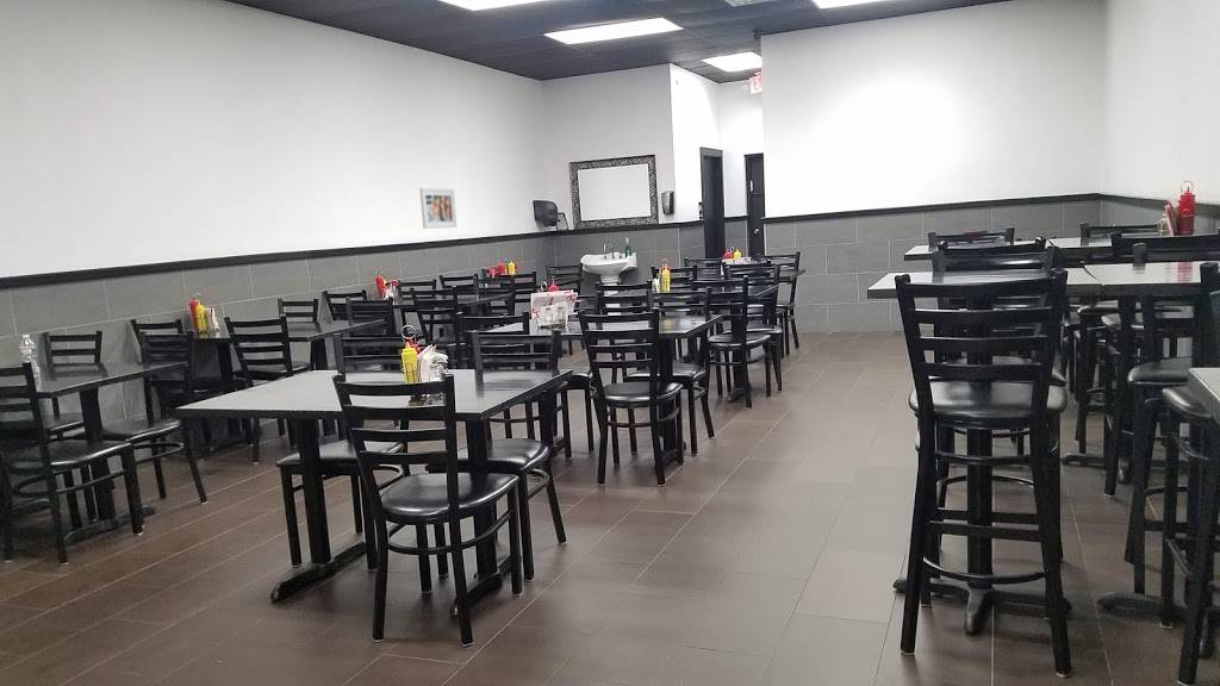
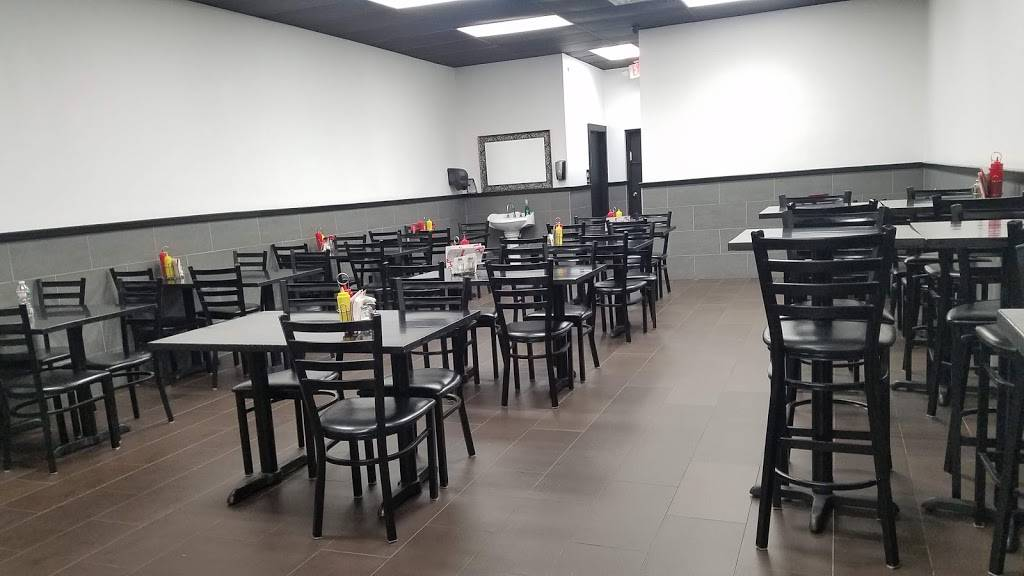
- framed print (438, 208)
